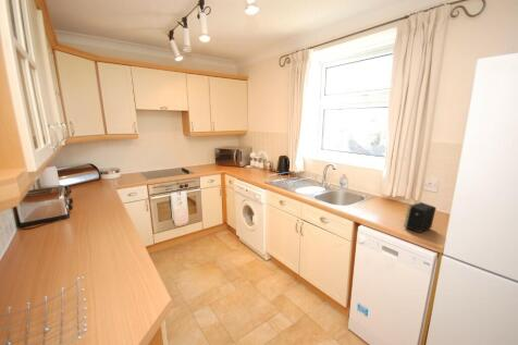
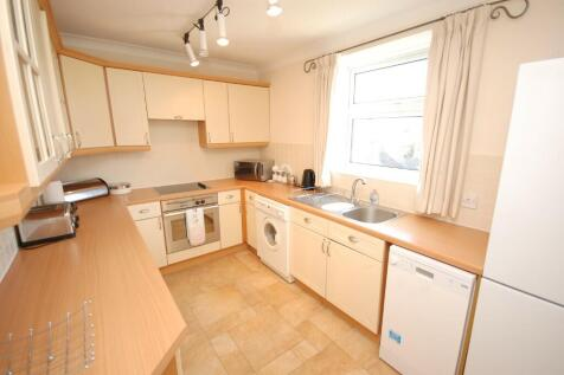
- speaker (419, 217)
